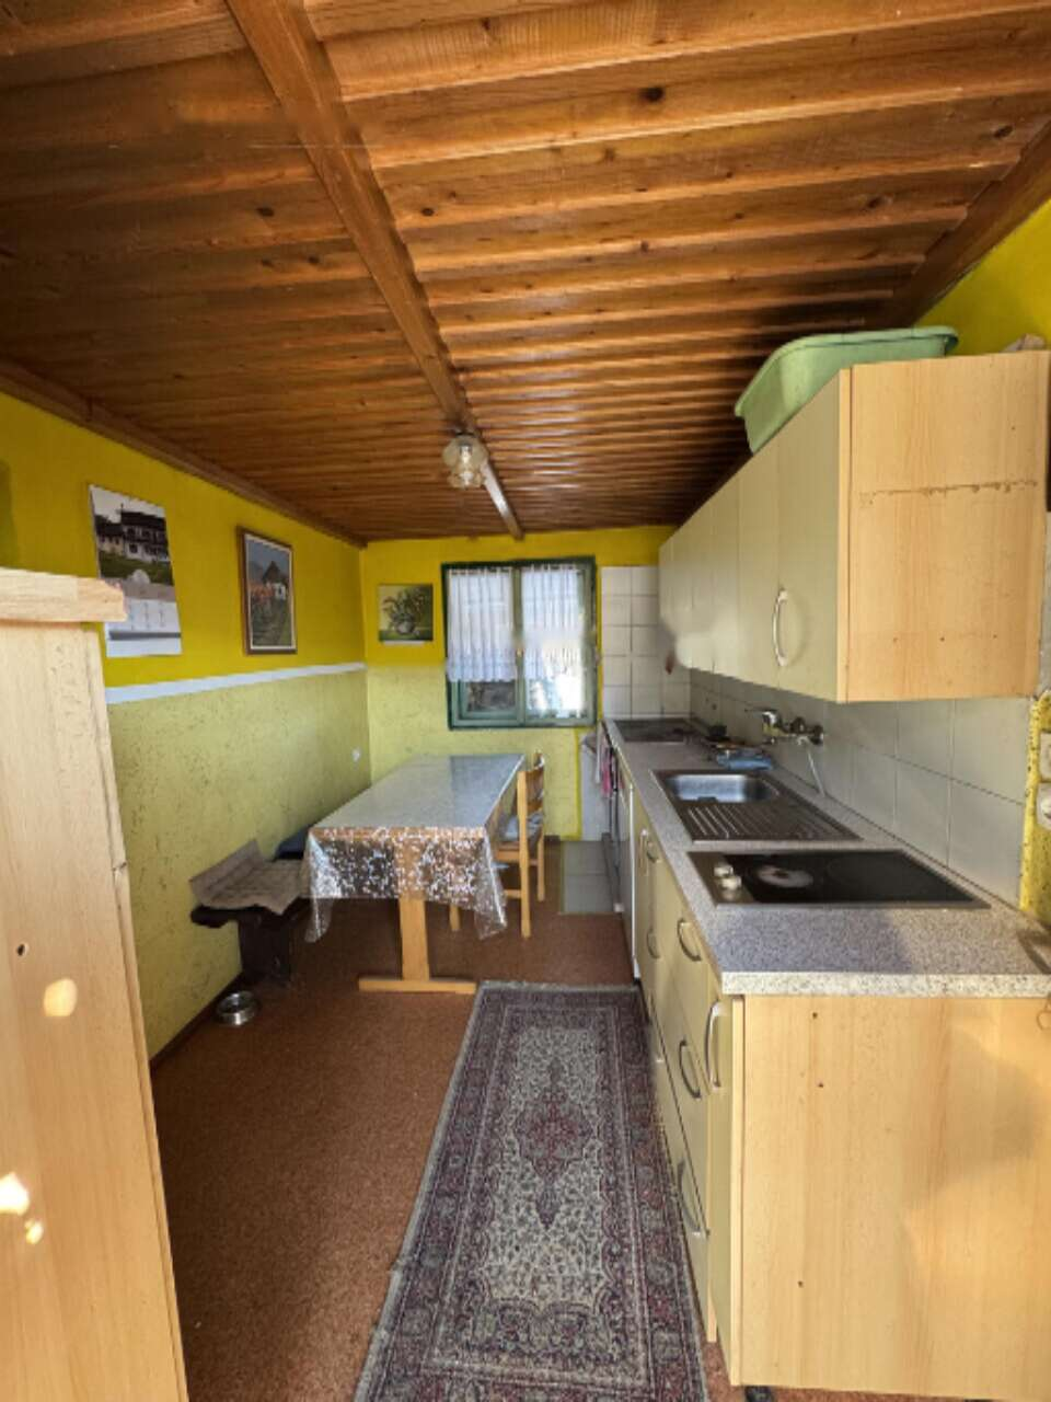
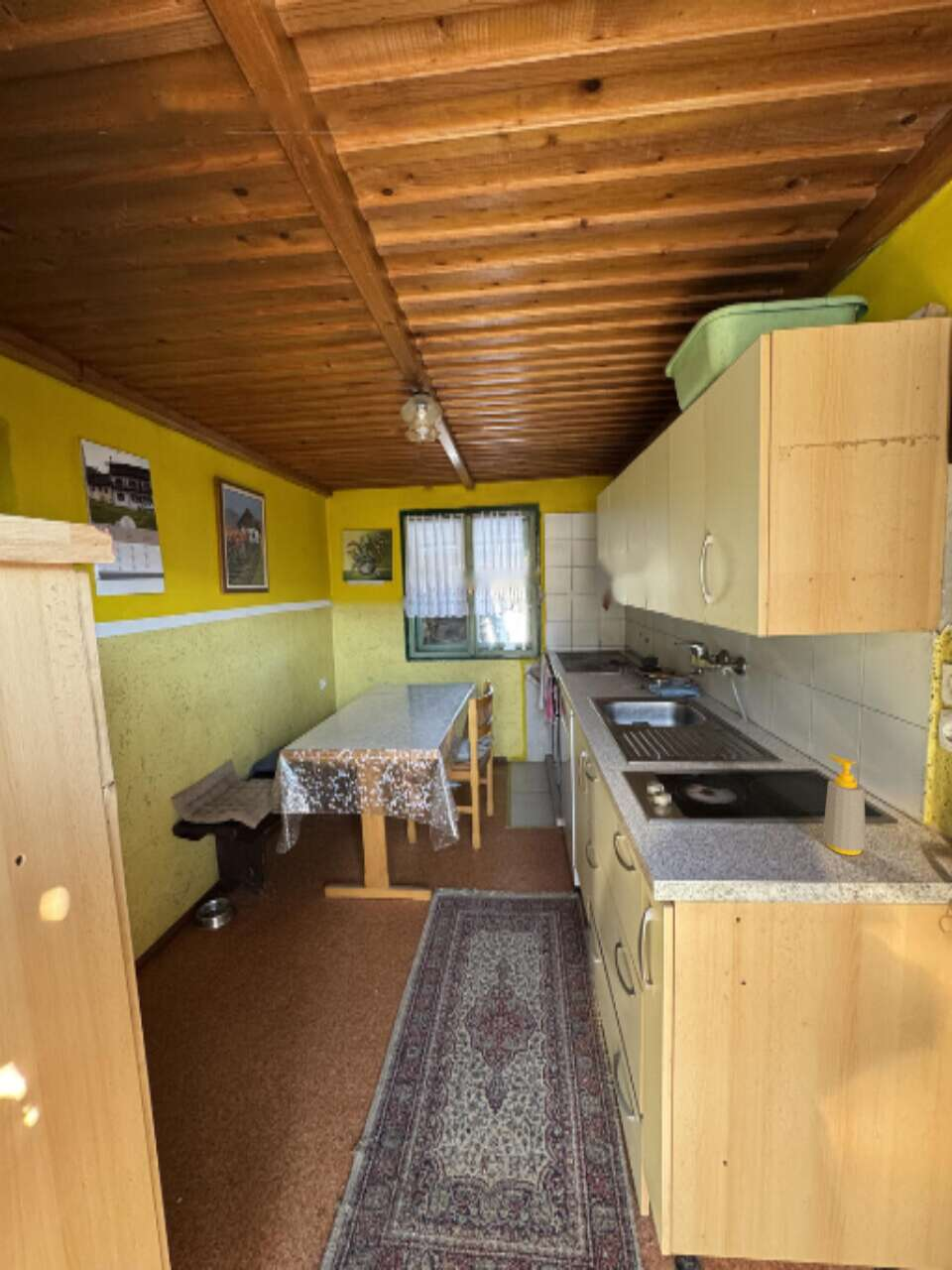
+ soap bottle (844, 804)
